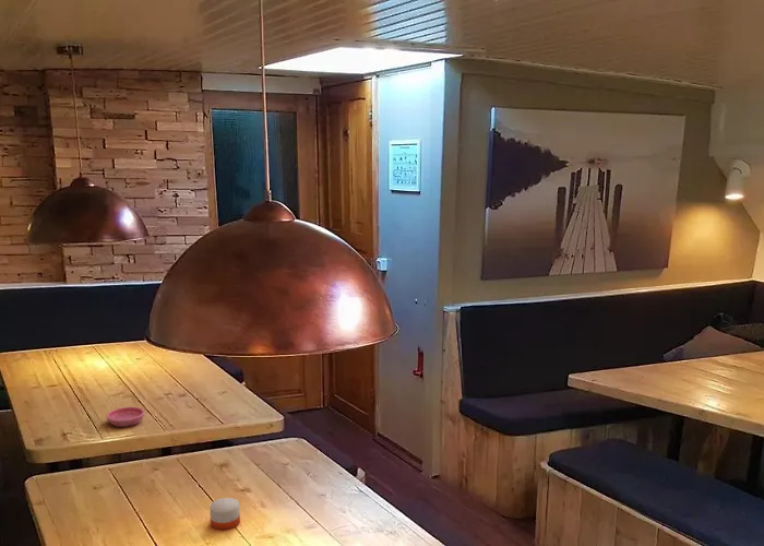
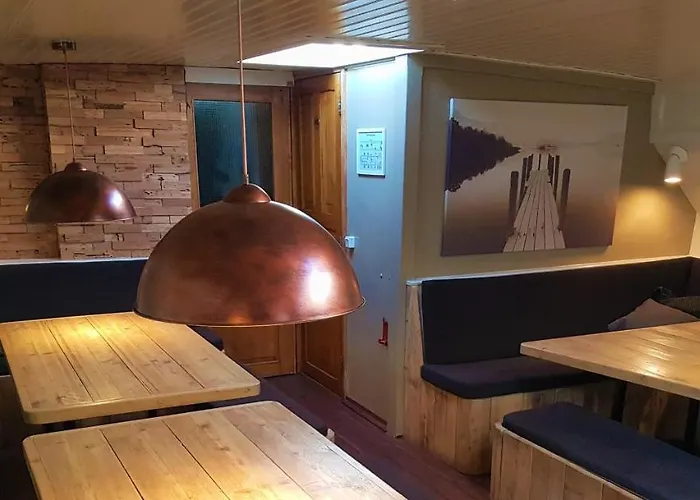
- candle (224, 503)
- saucer (126, 417)
